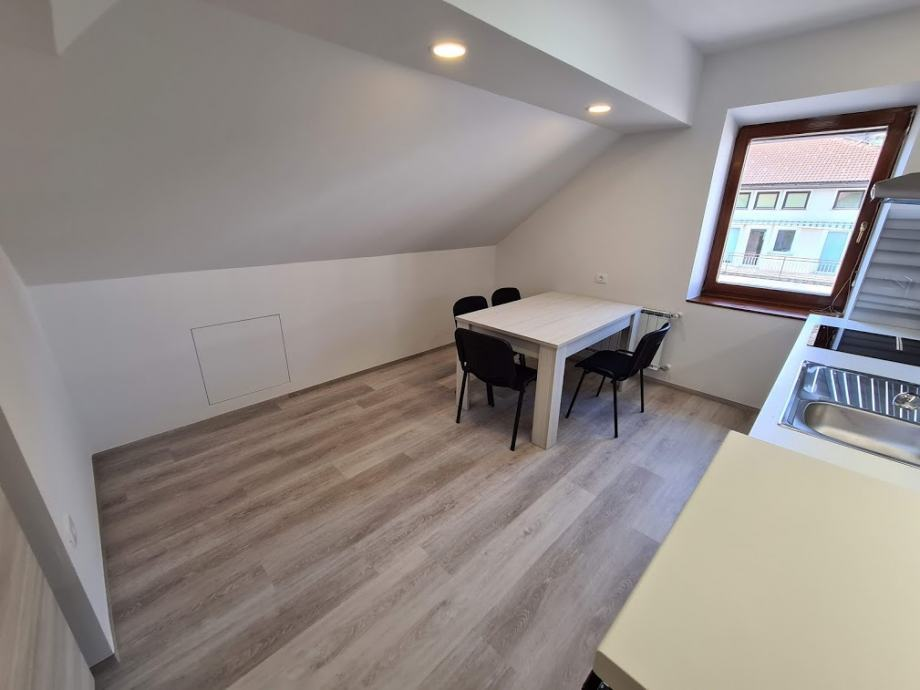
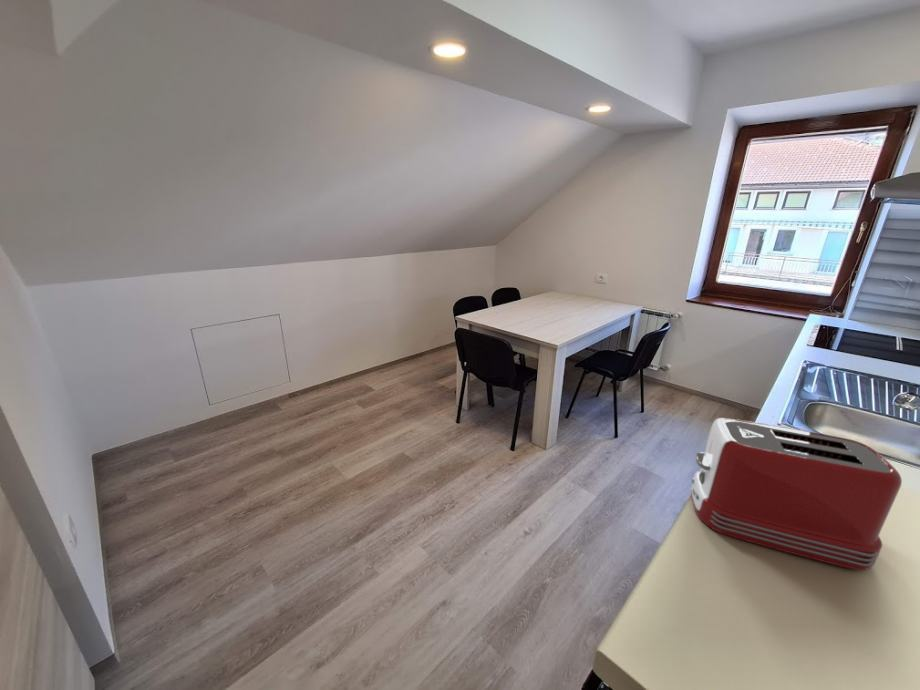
+ toaster (784, 483)
